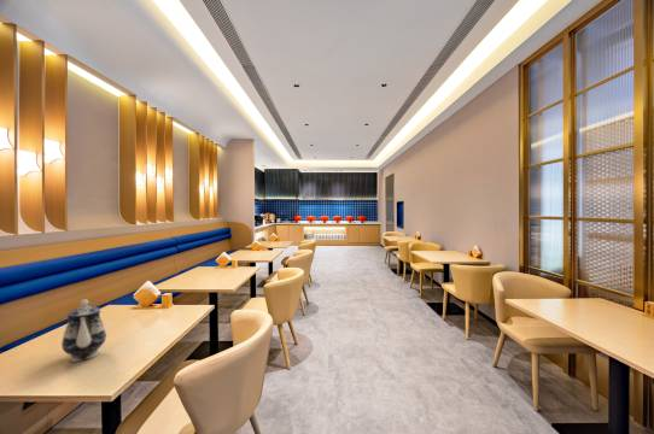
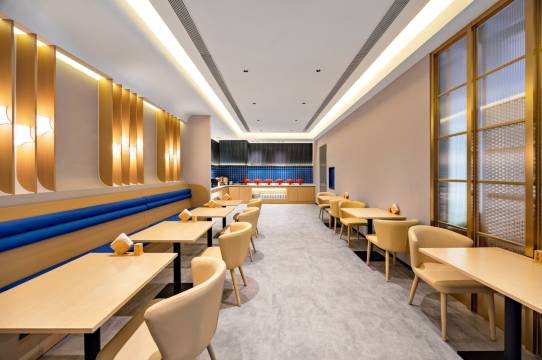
- teapot (84, 327)
